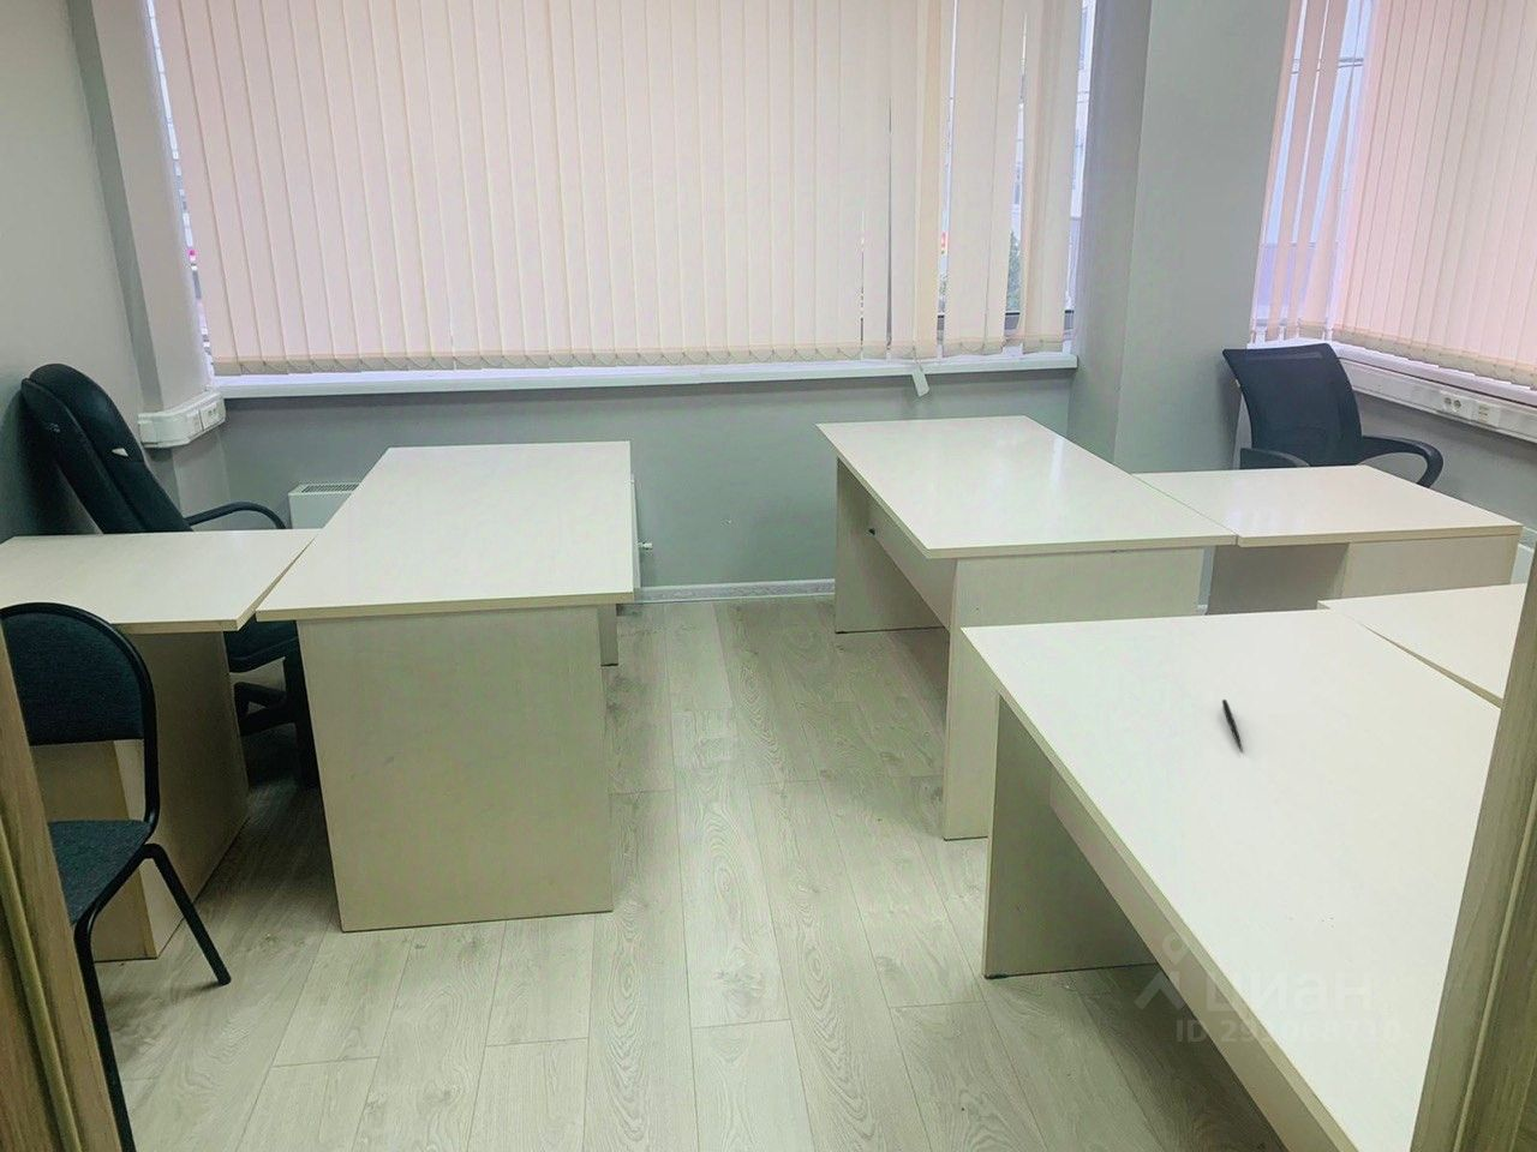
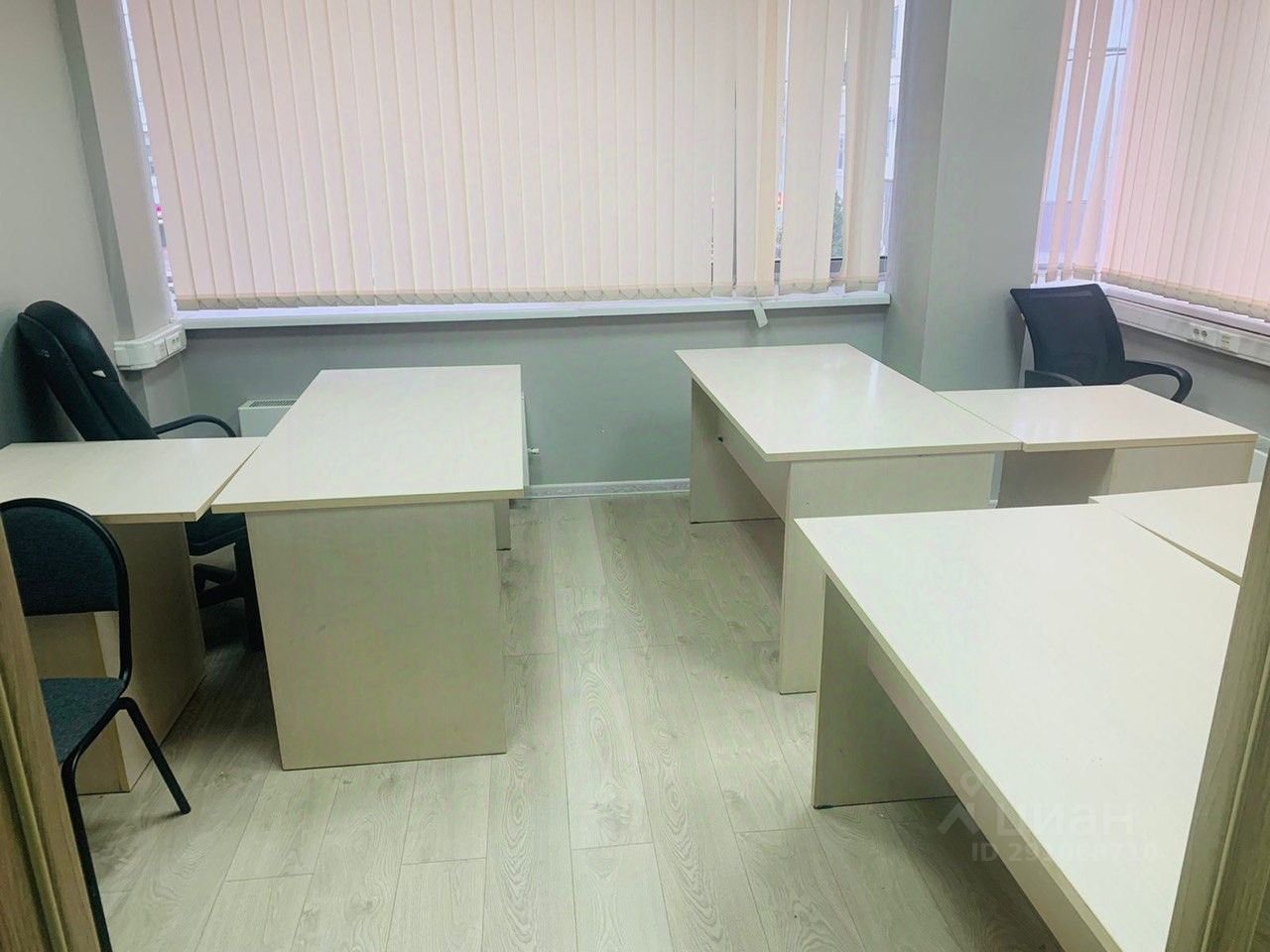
- pen (1232, 724)
